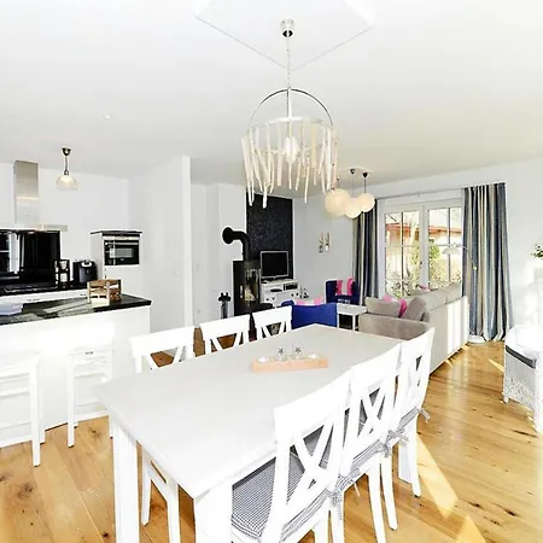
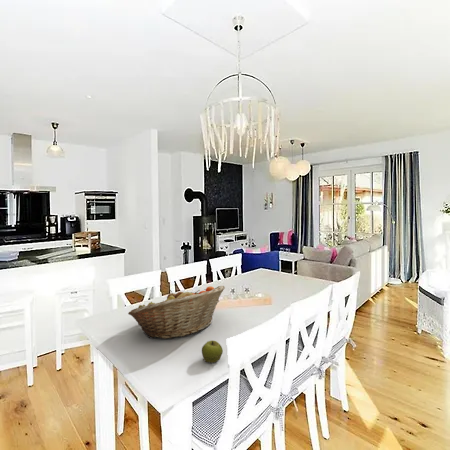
+ apple (212, 350)
+ fruit basket (180, 307)
